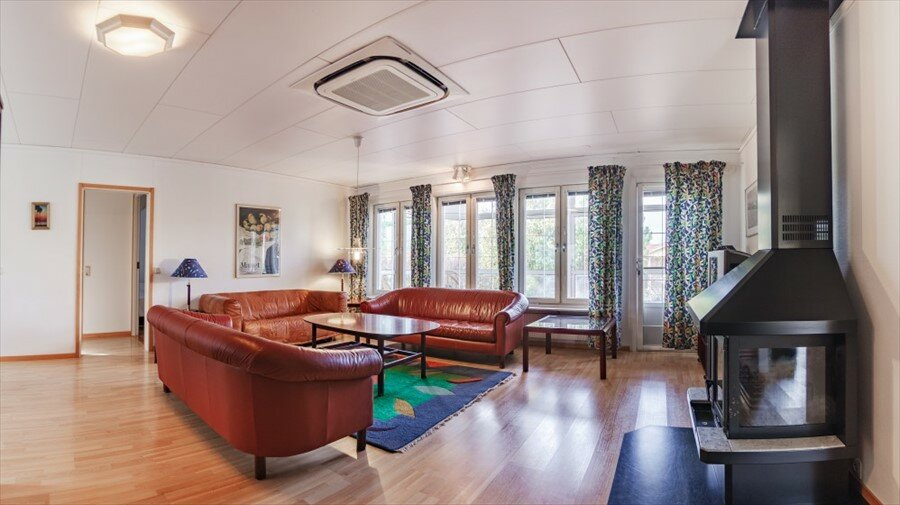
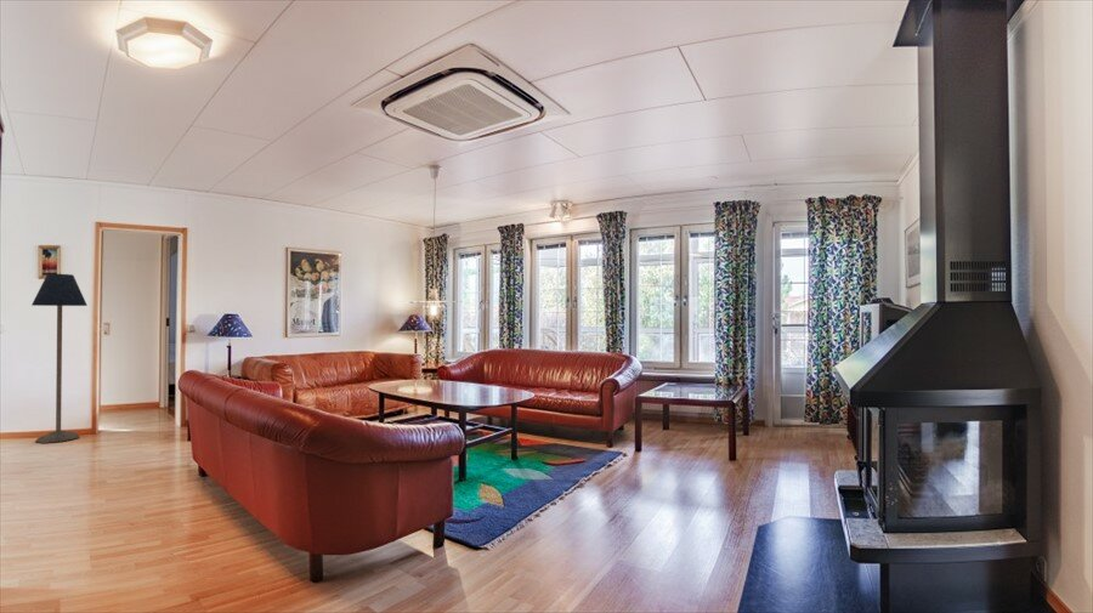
+ floor lamp (60, 356)
